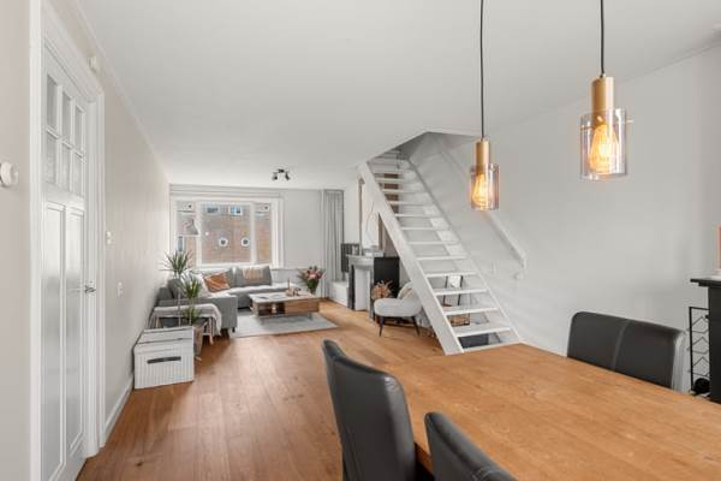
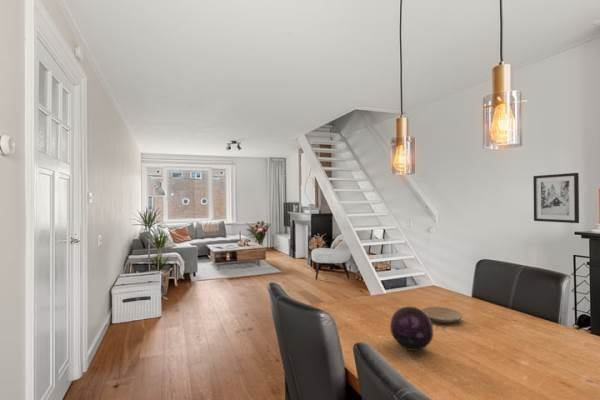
+ wall art (554, 198)
+ plate (441, 315)
+ decorative orb (411, 328)
